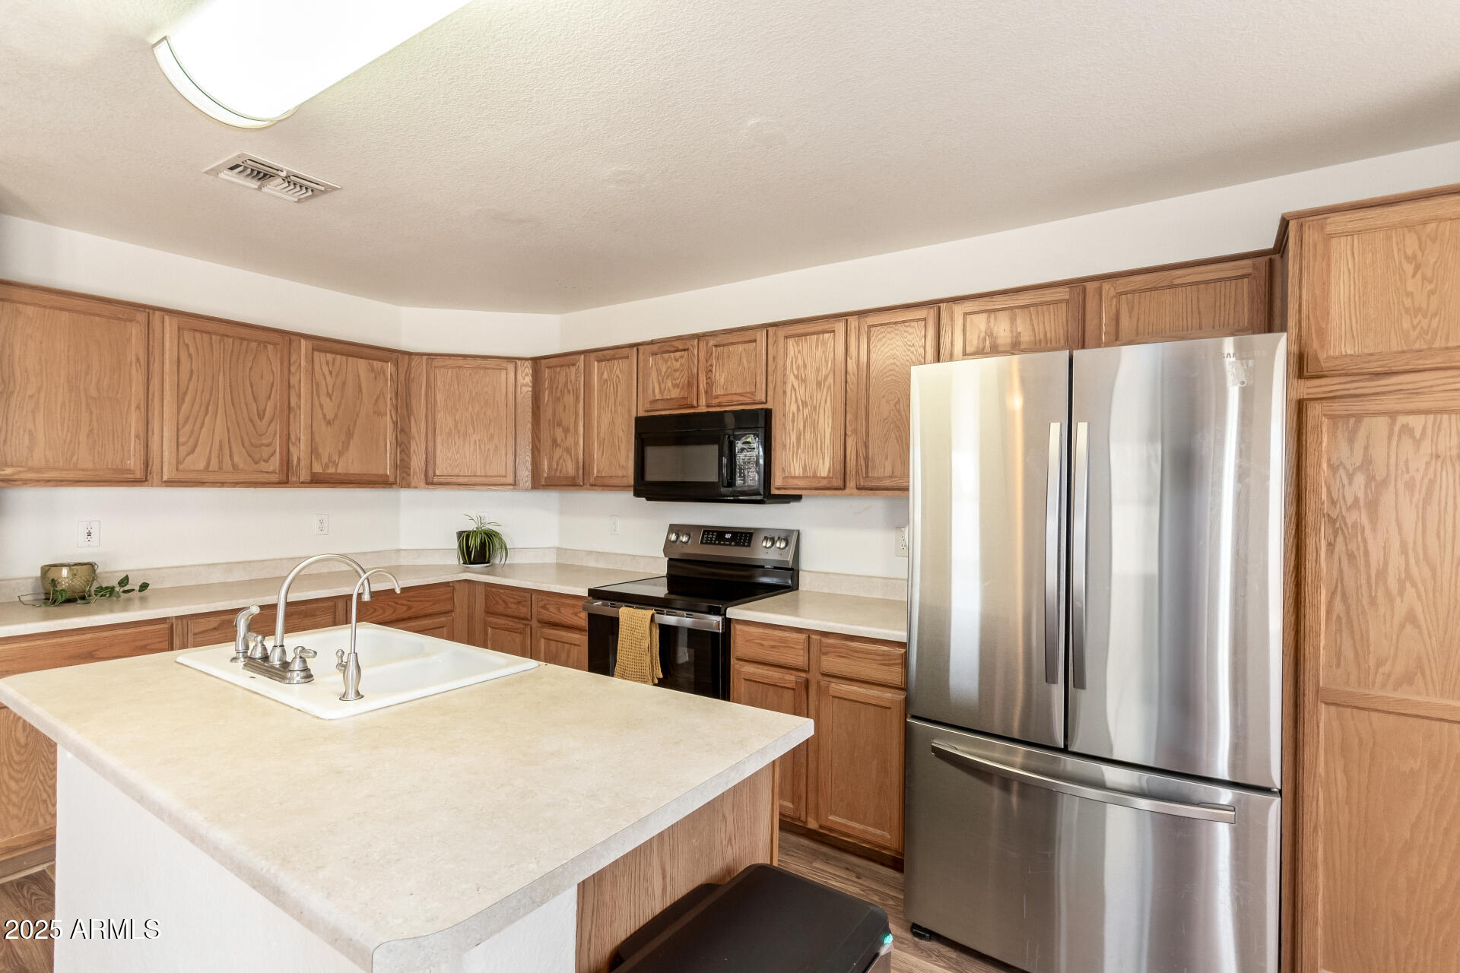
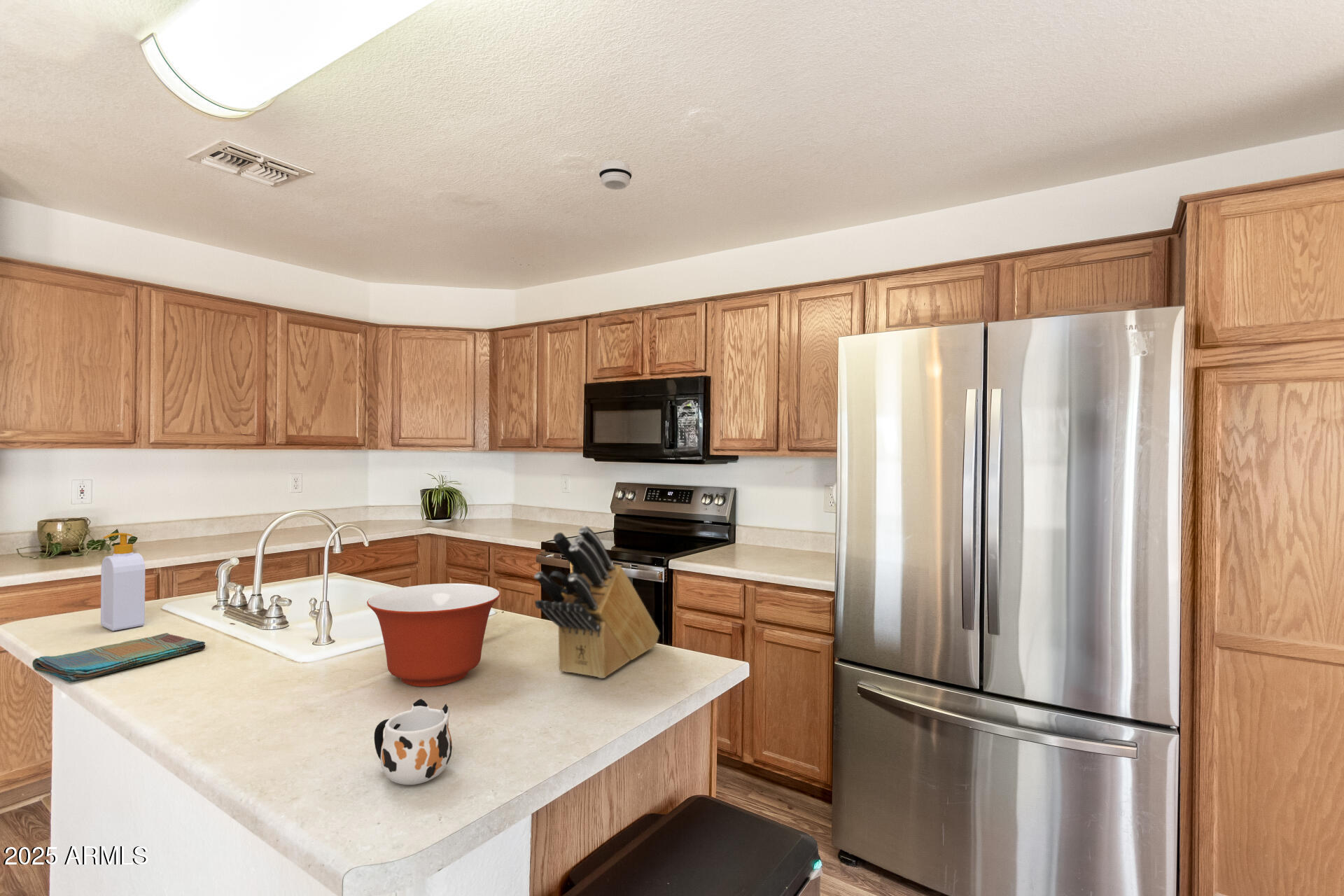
+ dish towel (122, 653)
+ soap bottle (121, 579)
+ smoke detector (615, 175)
+ mixing bowl (435, 636)
+ mug (409, 741)
+ knife block (601, 592)
